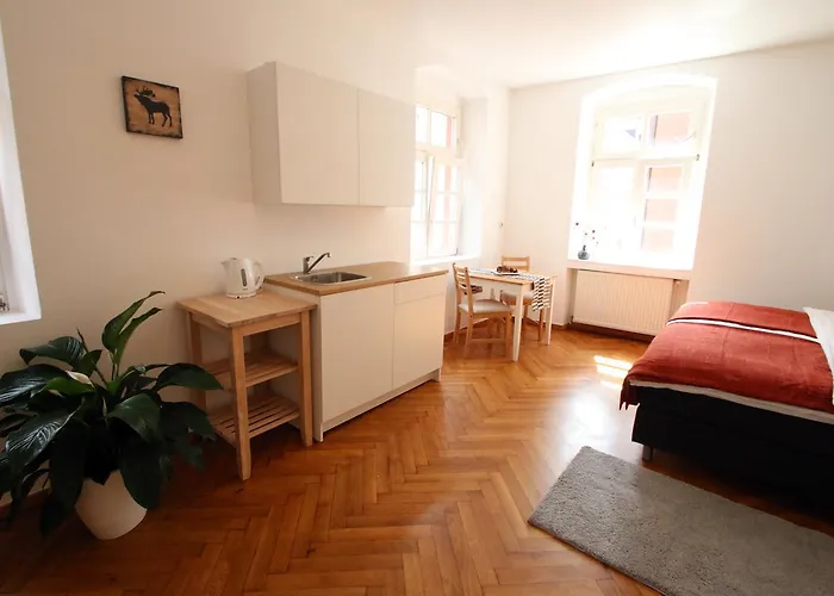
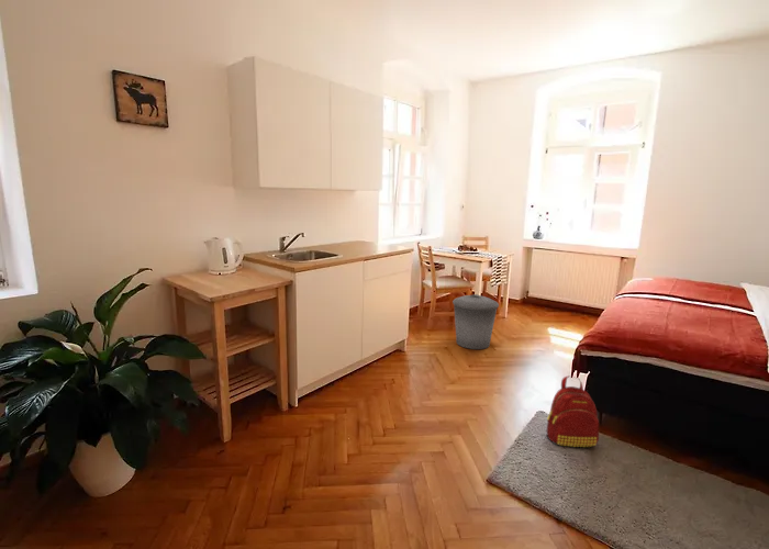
+ backpack (572, 411)
+ trash can (473, 318)
